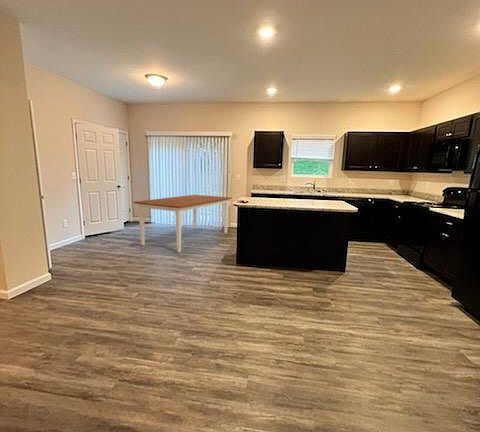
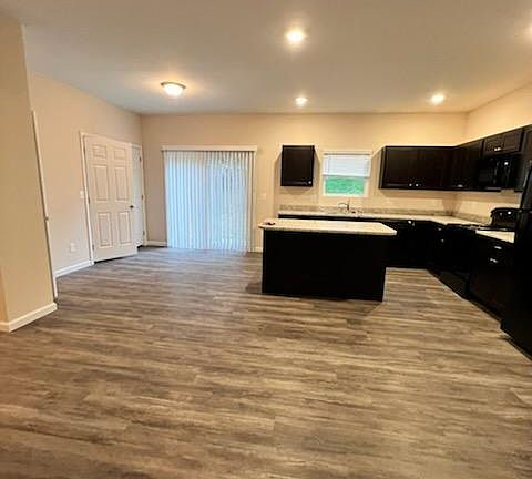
- dining table (194, 219)
